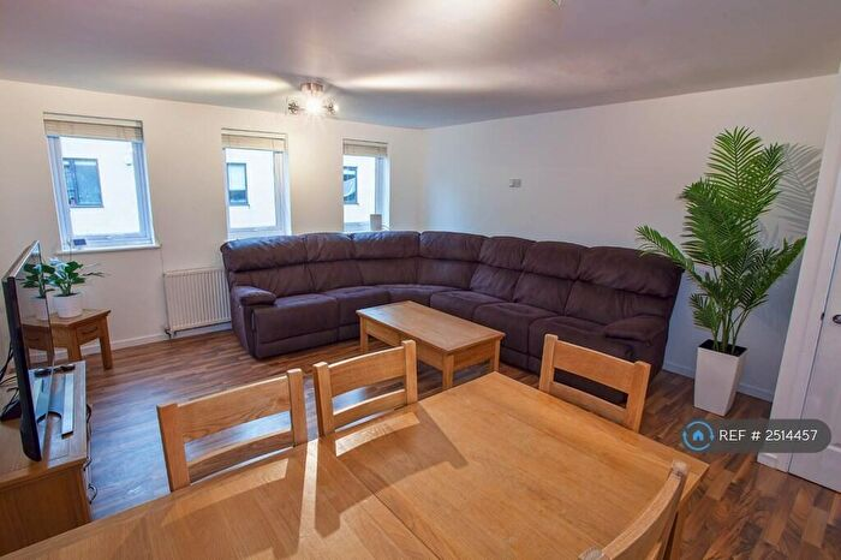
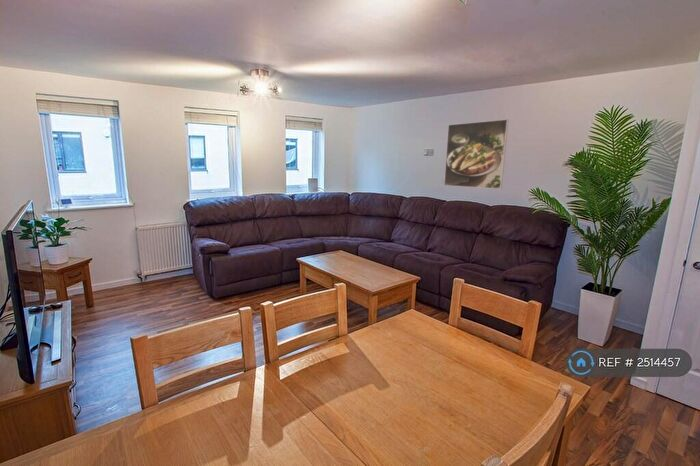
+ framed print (473, 155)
